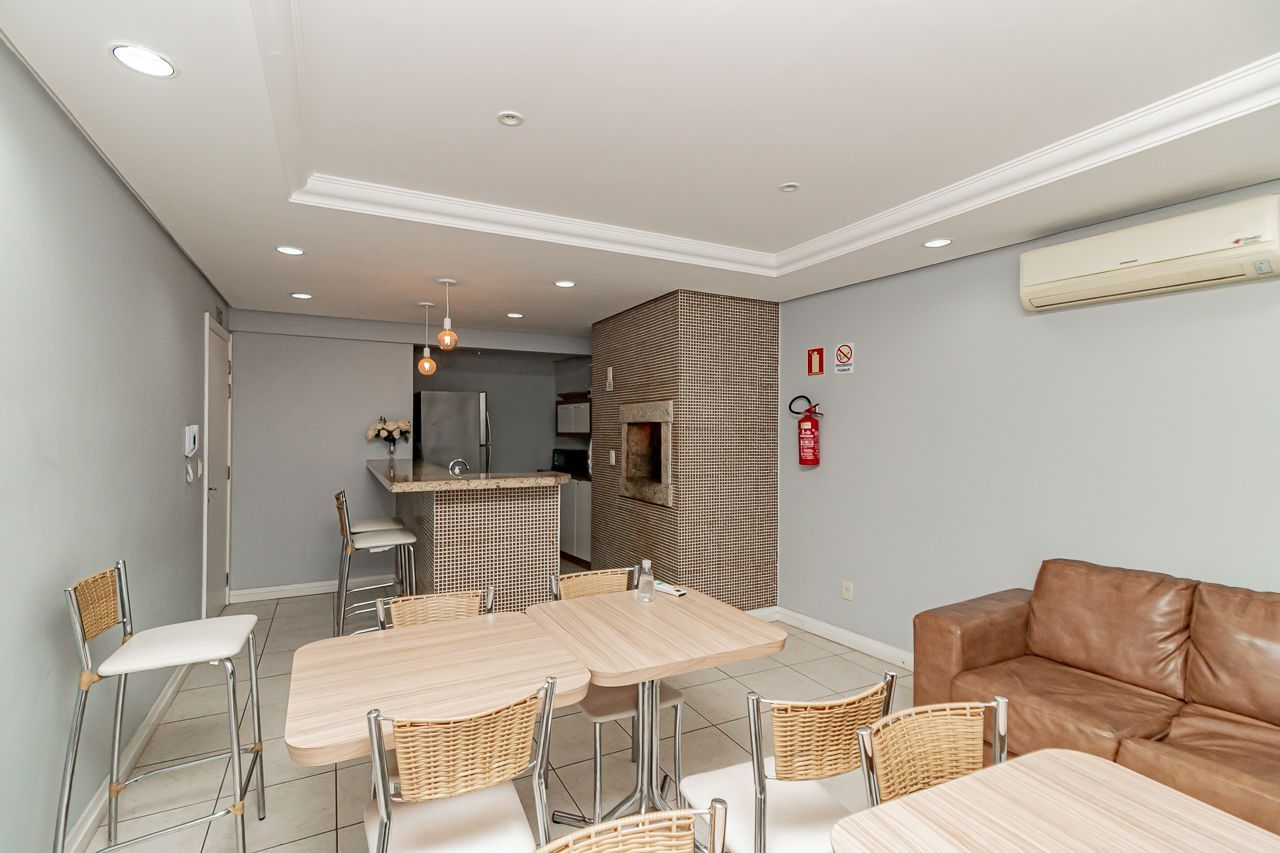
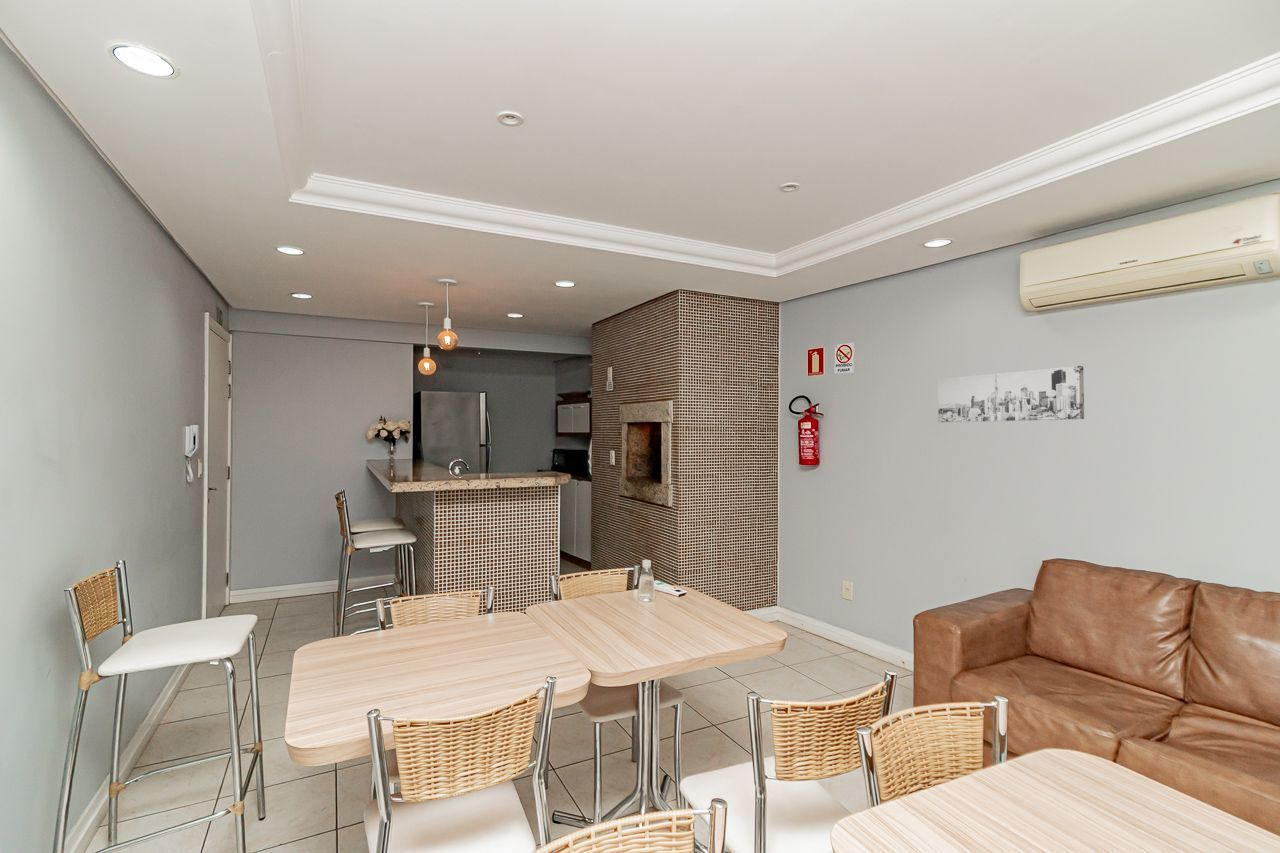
+ wall art (1003, 397)
